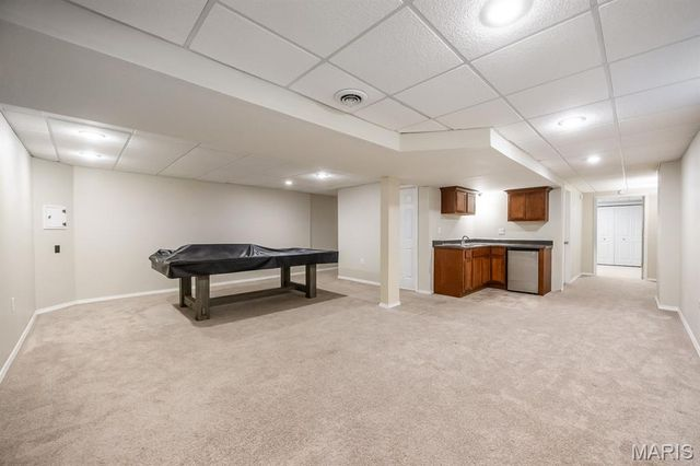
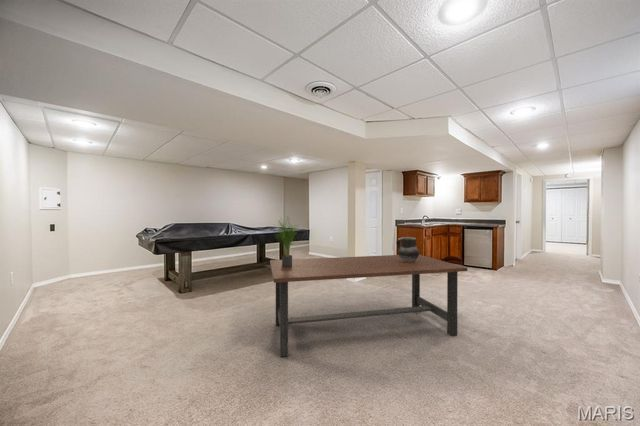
+ potted plant (287, 240)
+ ceramic jug (407, 249)
+ dining table (361, 311)
